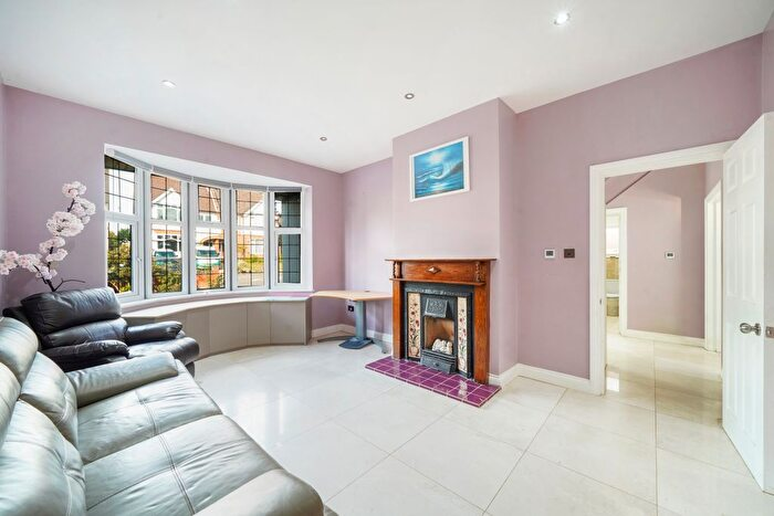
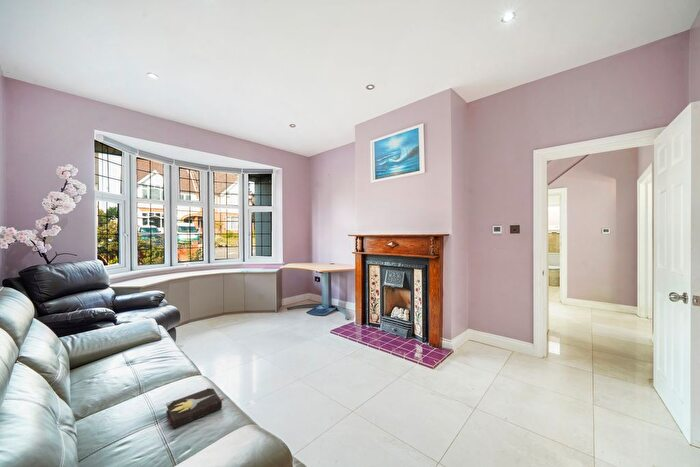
+ hardback book (194, 405)
